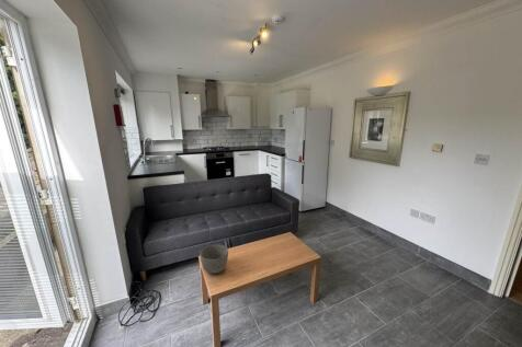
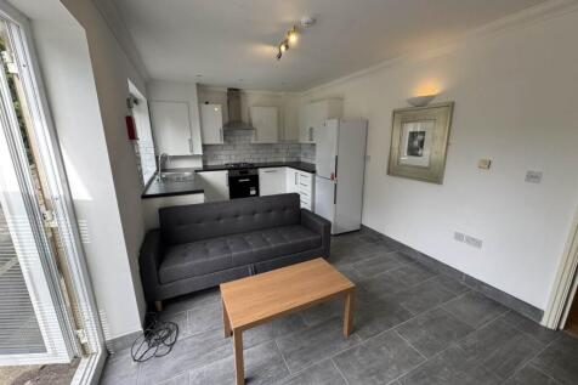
- bowl (214, 259)
